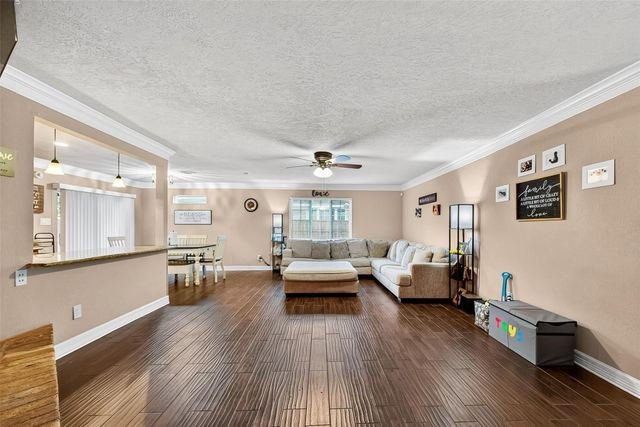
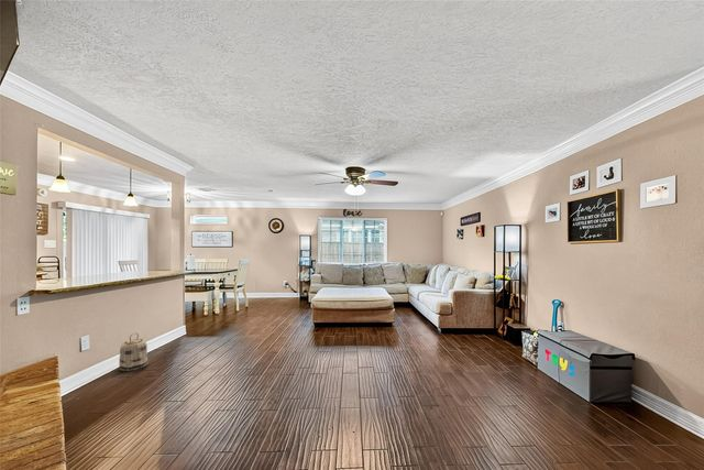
+ basket (133, 349)
